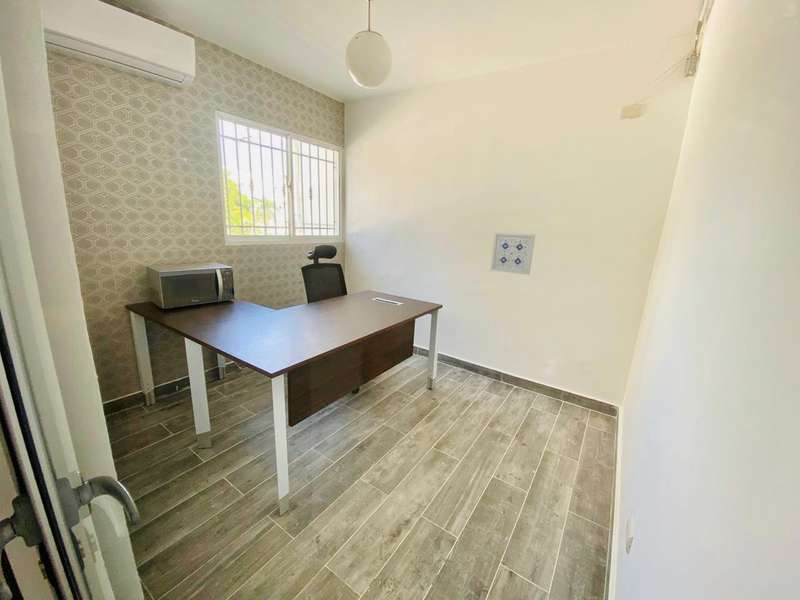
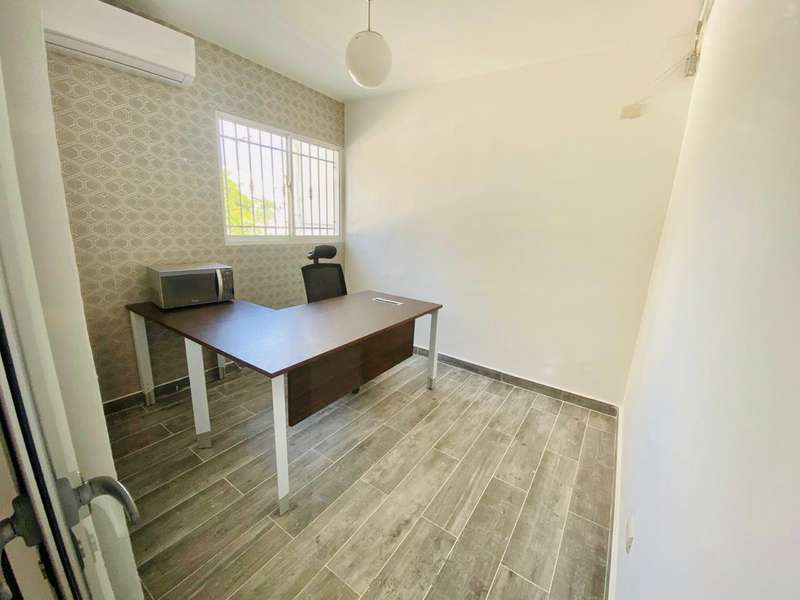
- wall art (511, 253)
